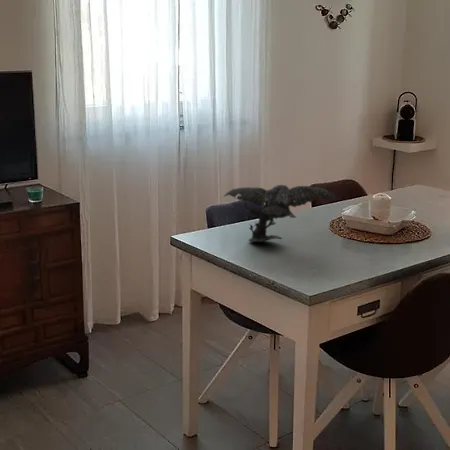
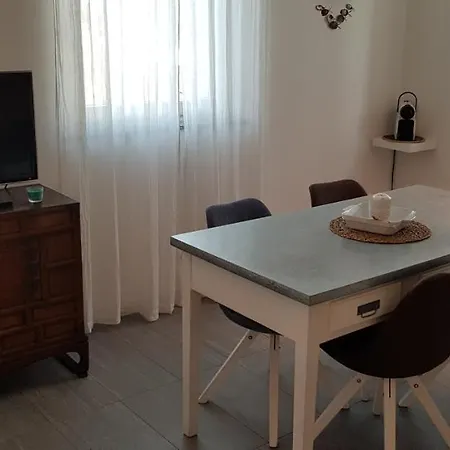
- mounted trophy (279, 212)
